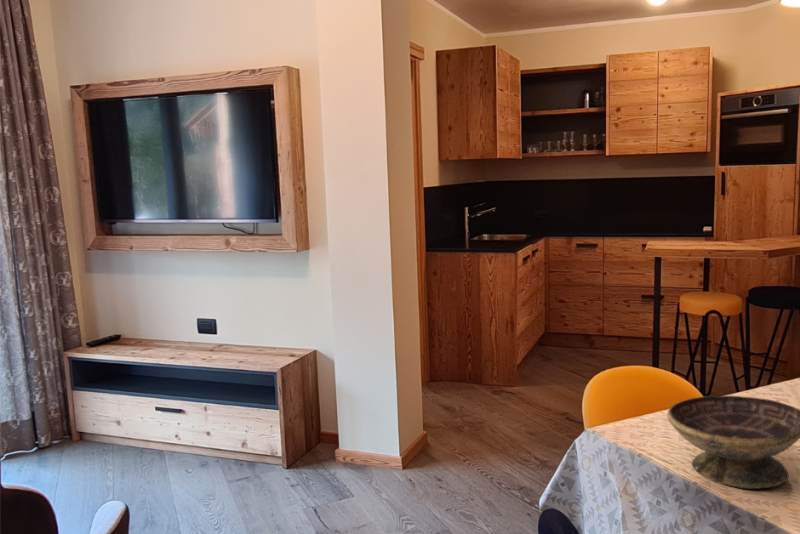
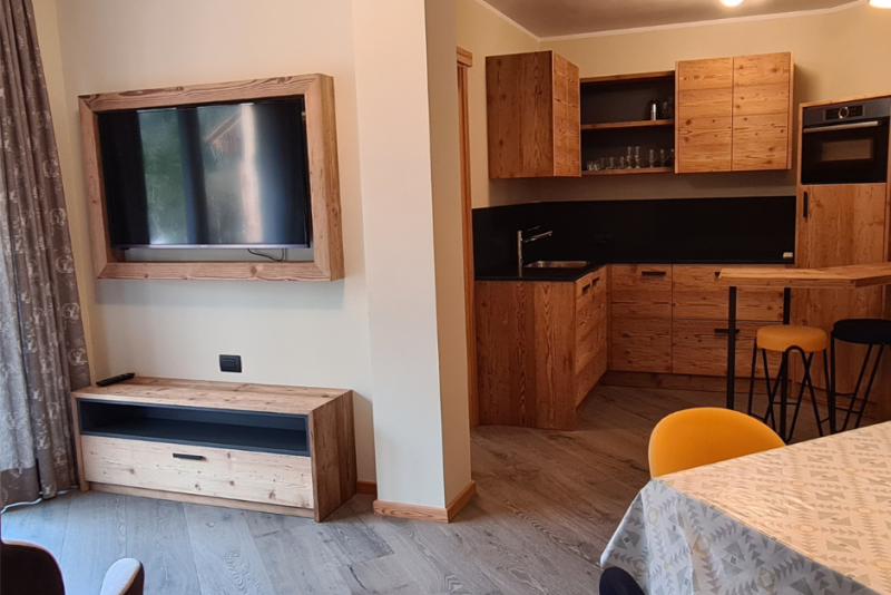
- decorative bowl (735, 441)
